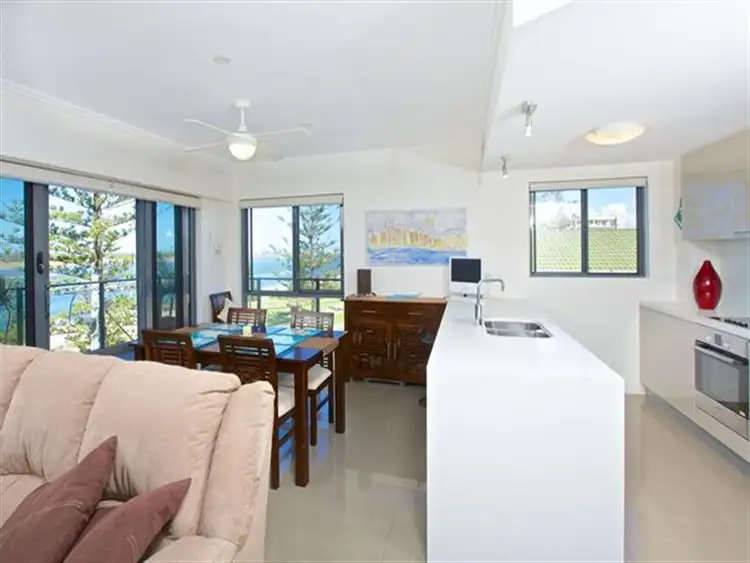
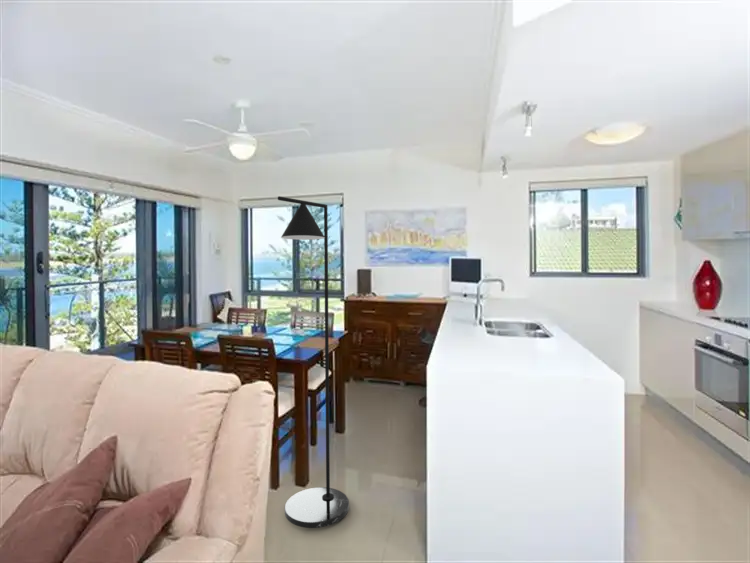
+ floor lamp (325, 357)
